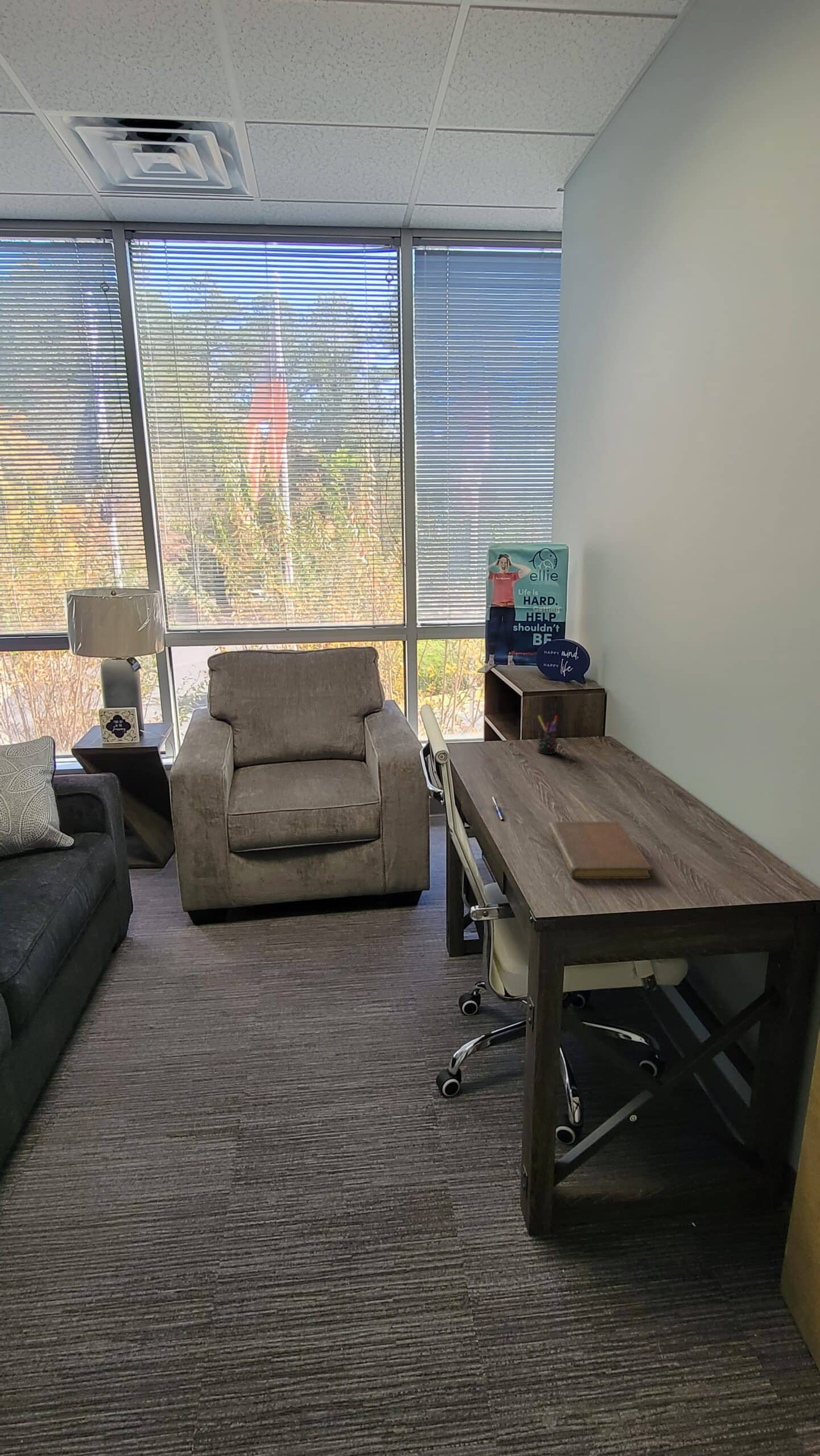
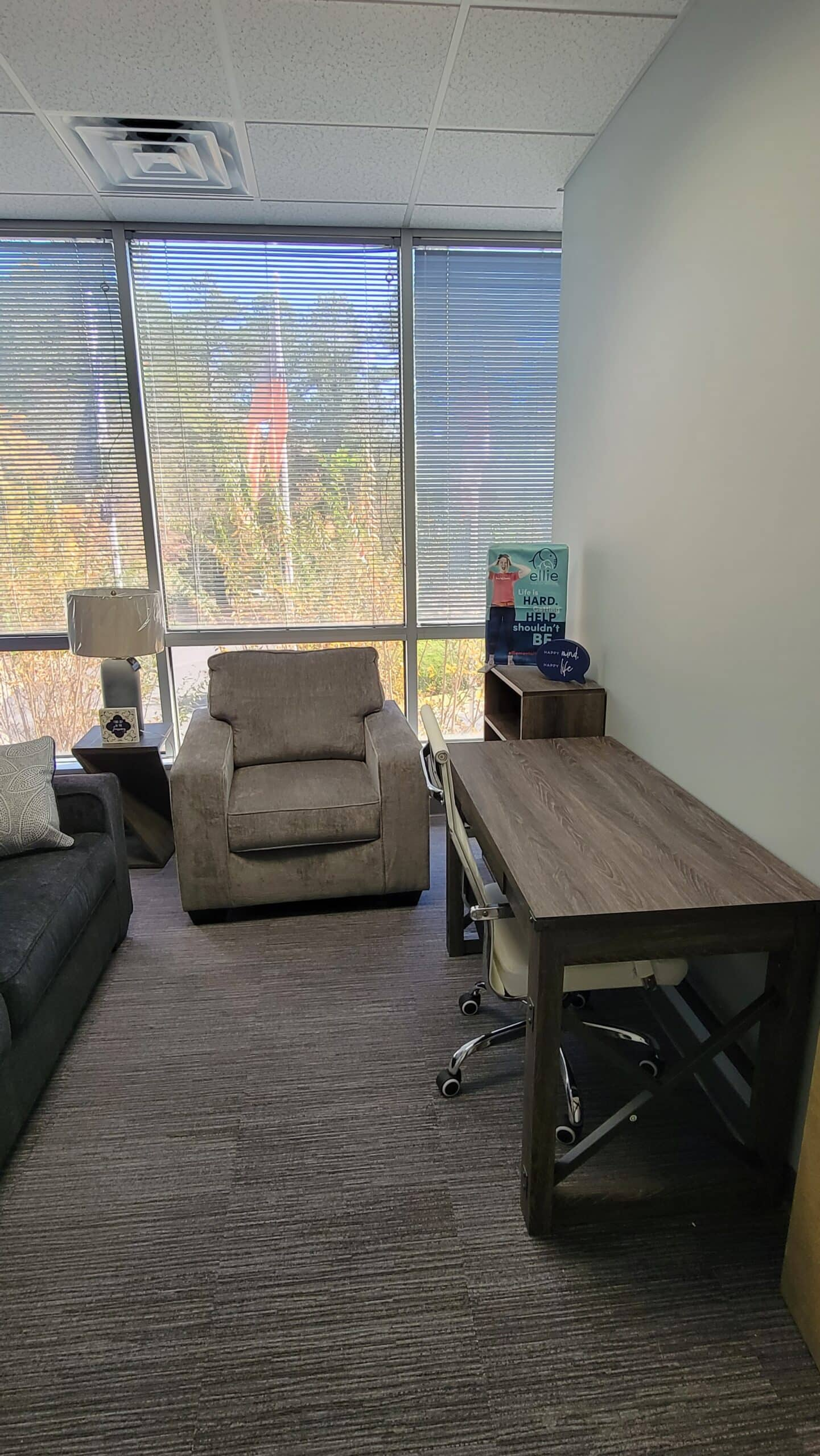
- pen (497, 808)
- pen holder (550, 733)
- notebook (596, 848)
